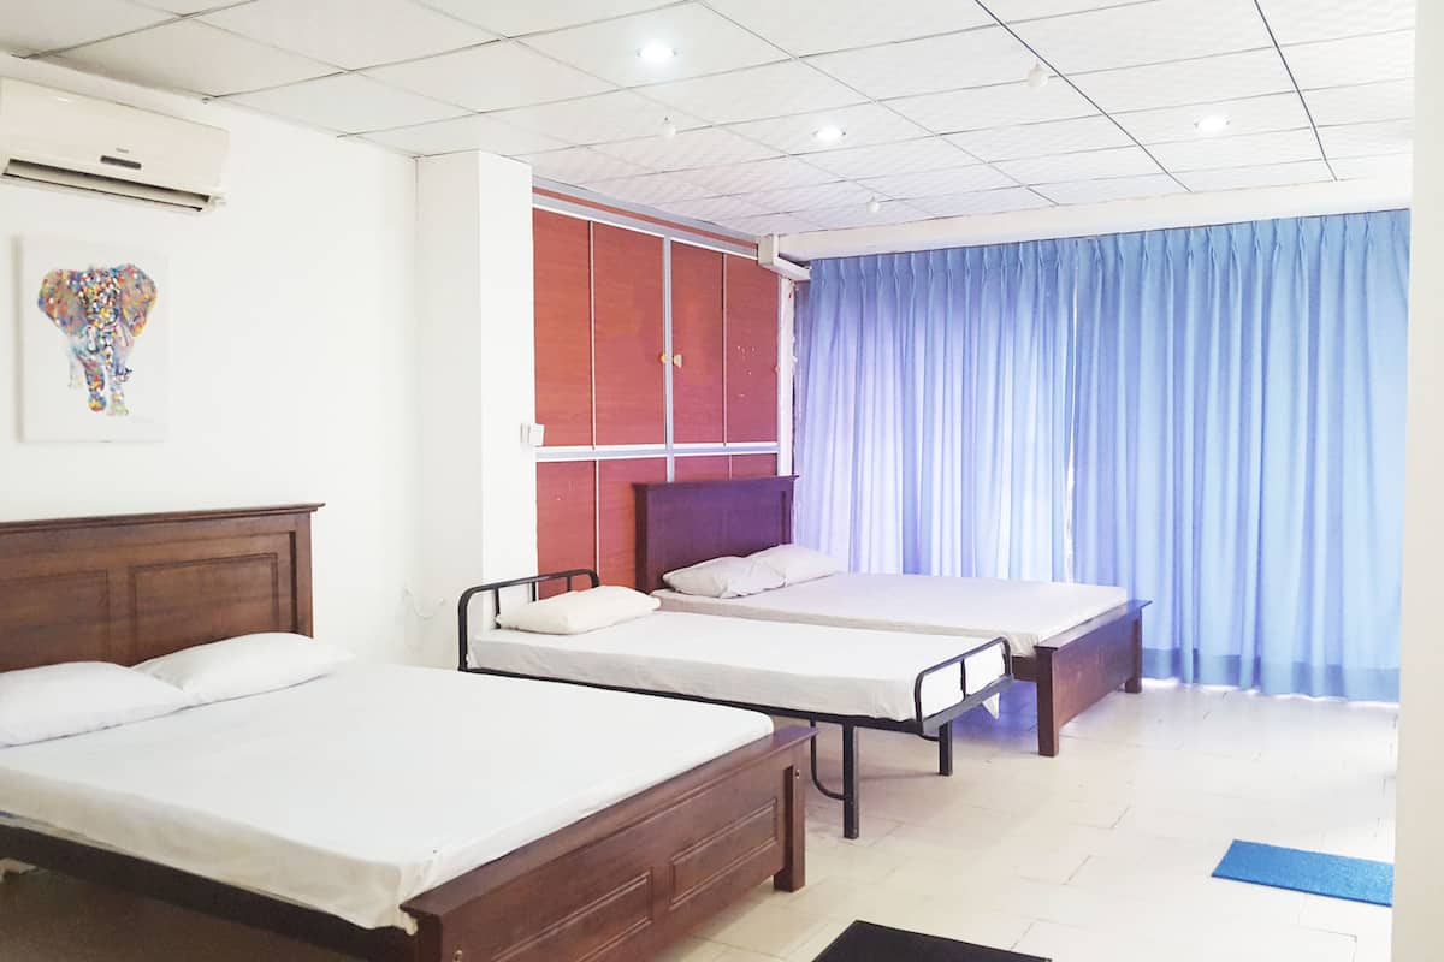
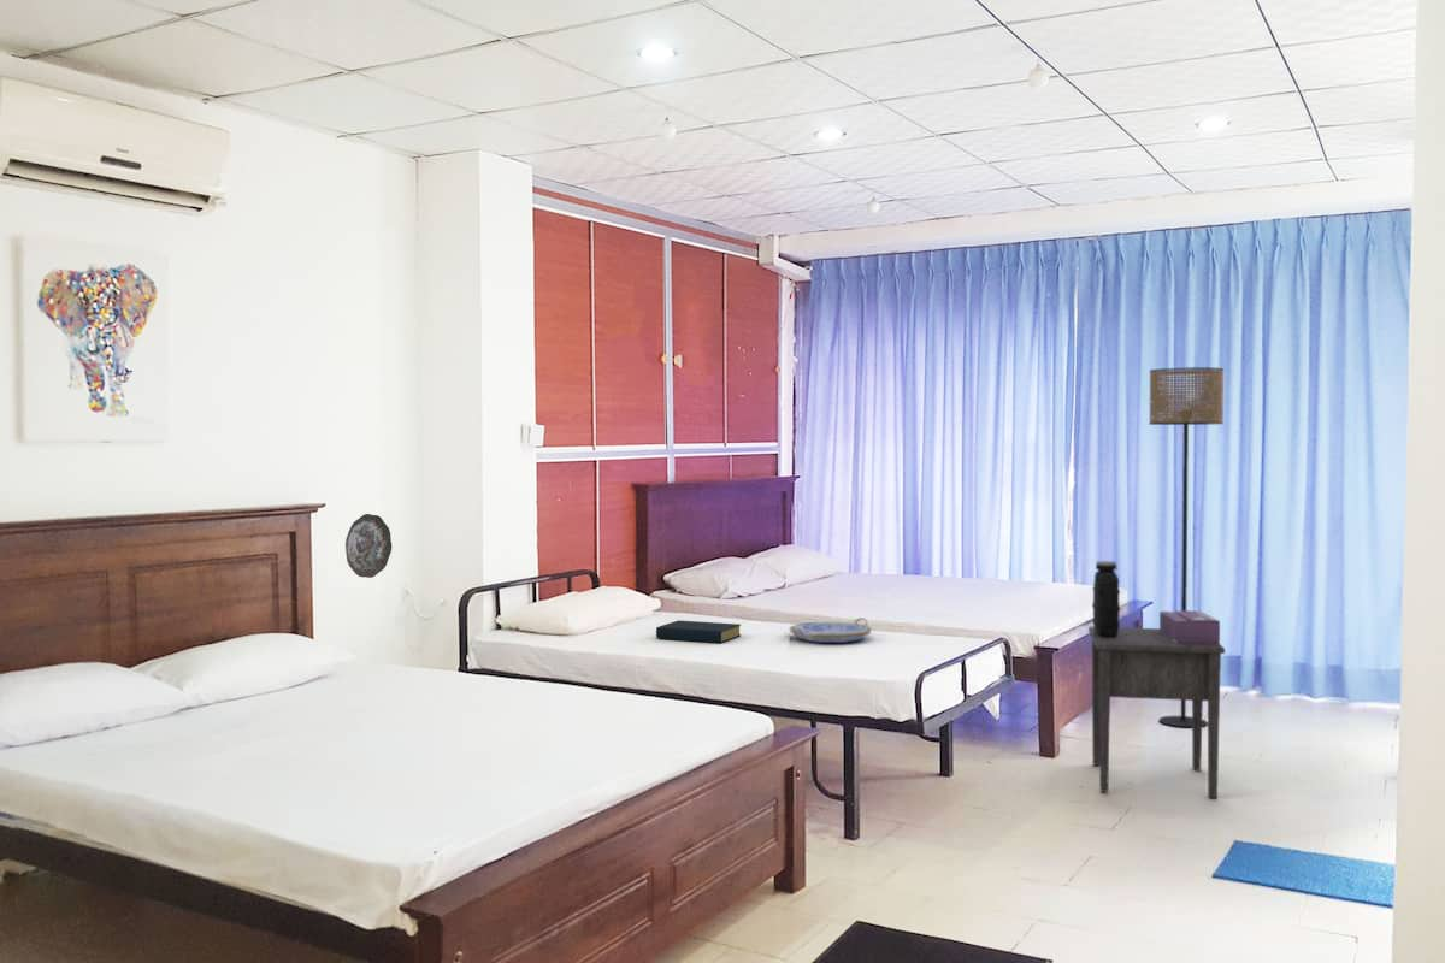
+ hardback book (698, 631)
+ serving tray (830, 630)
+ nightstand (1152, 698)
+ decorative plate (366, 545)
+ floor lamp (1184, 547)
+ water jug (1105, 597)
+ tissue box (1189, 625)
